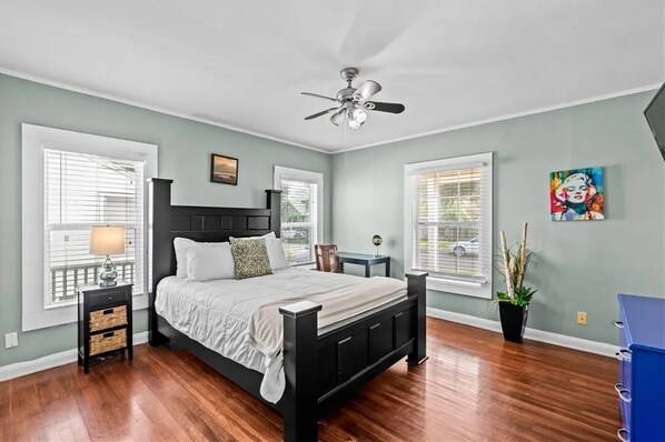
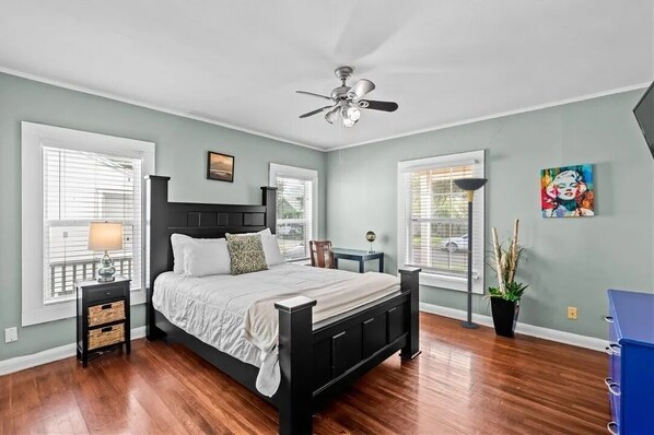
+ floor lamp (469, 252)
